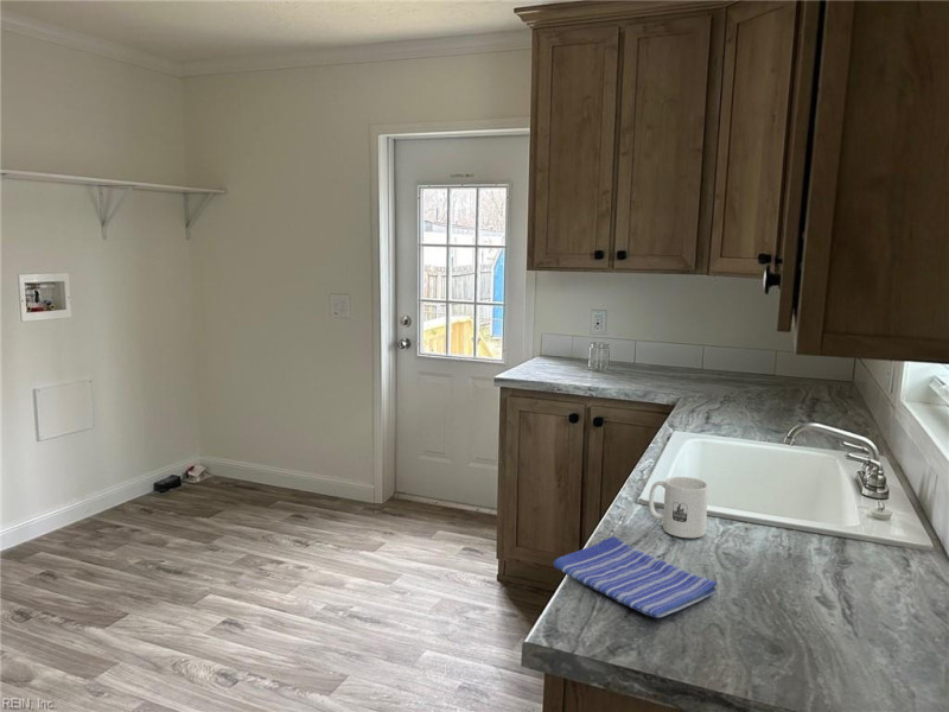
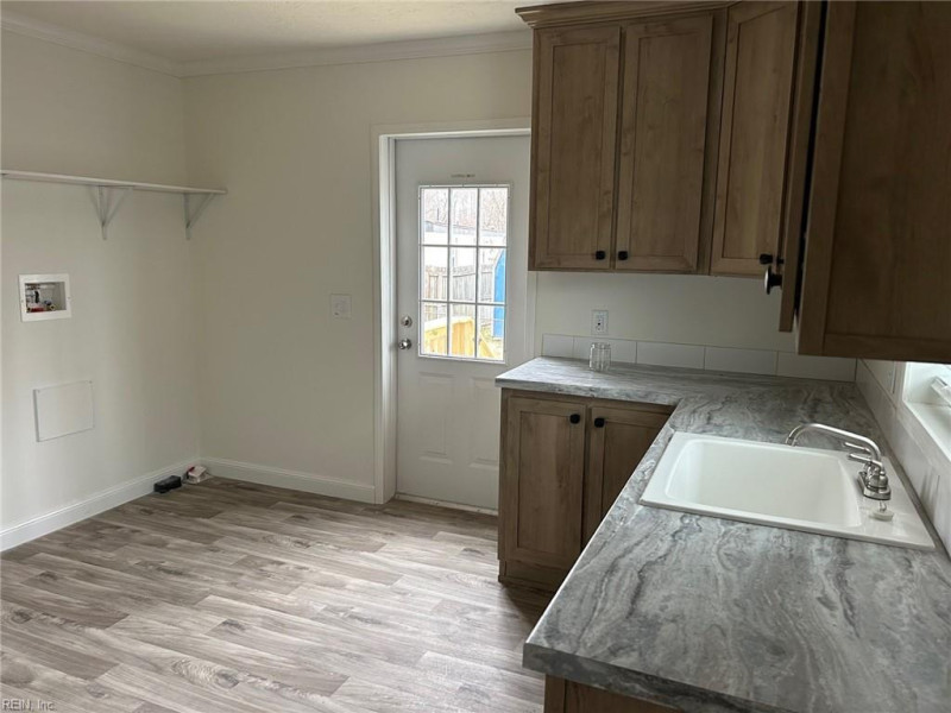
- mug (676, 504)
- dish towel (631, 573)
